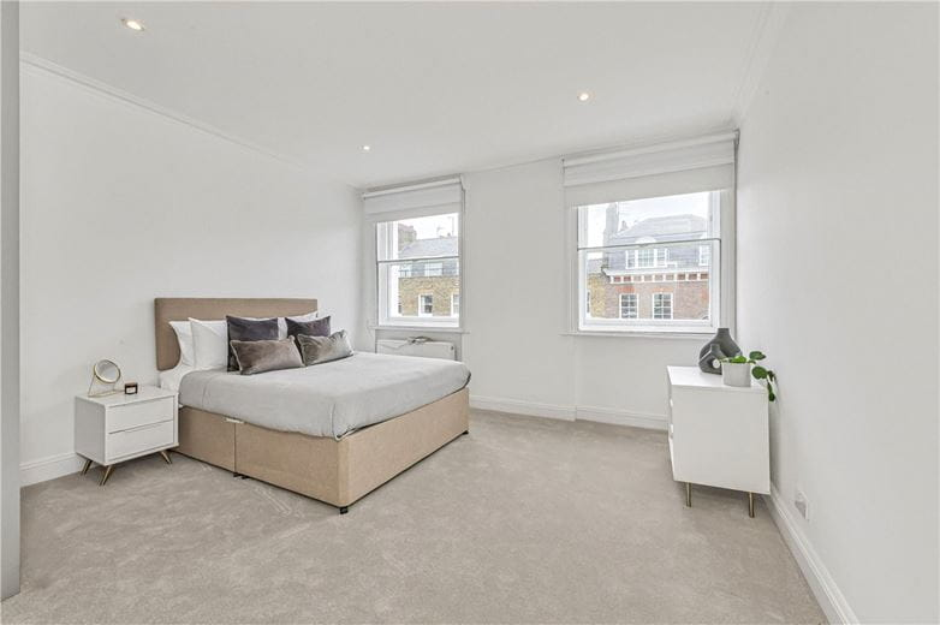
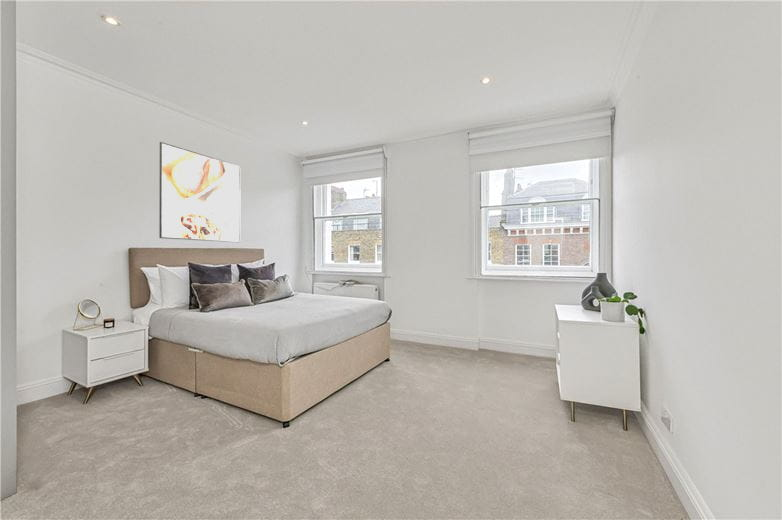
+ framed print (204, 197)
